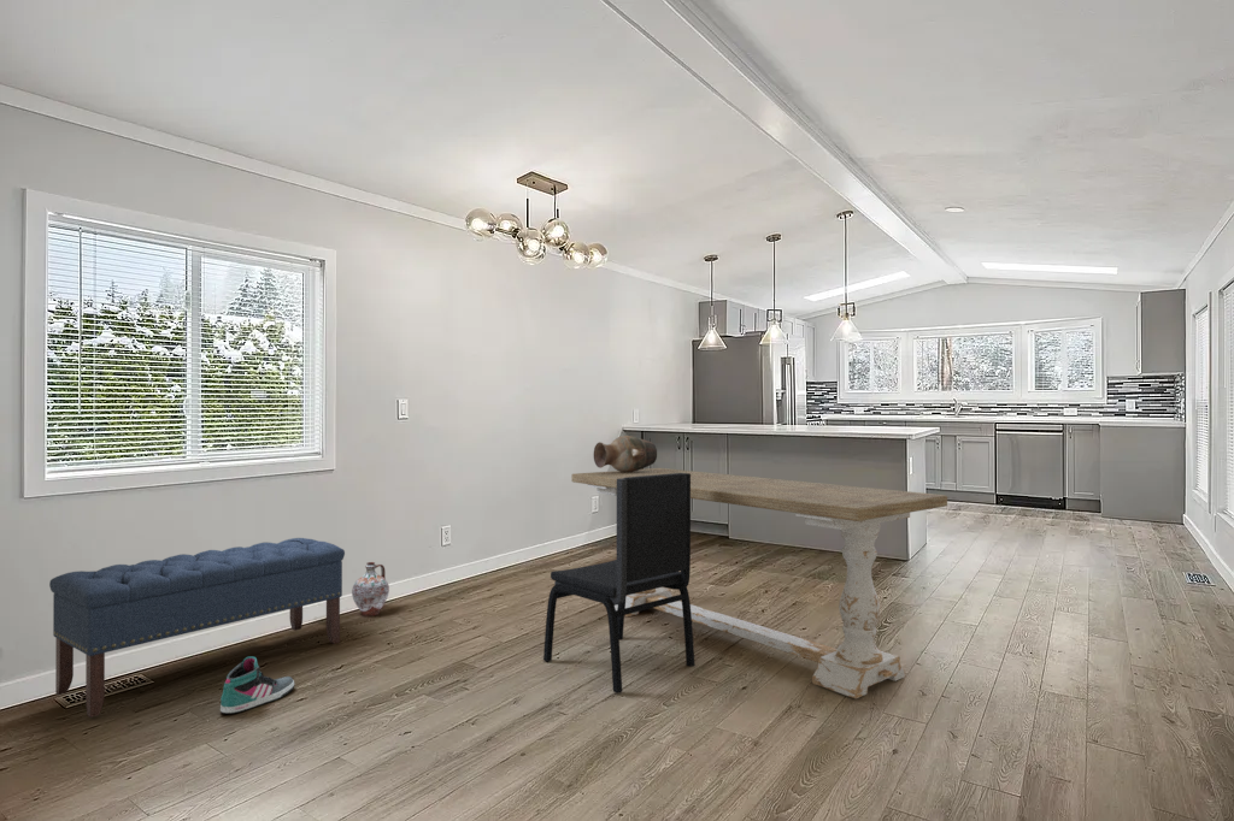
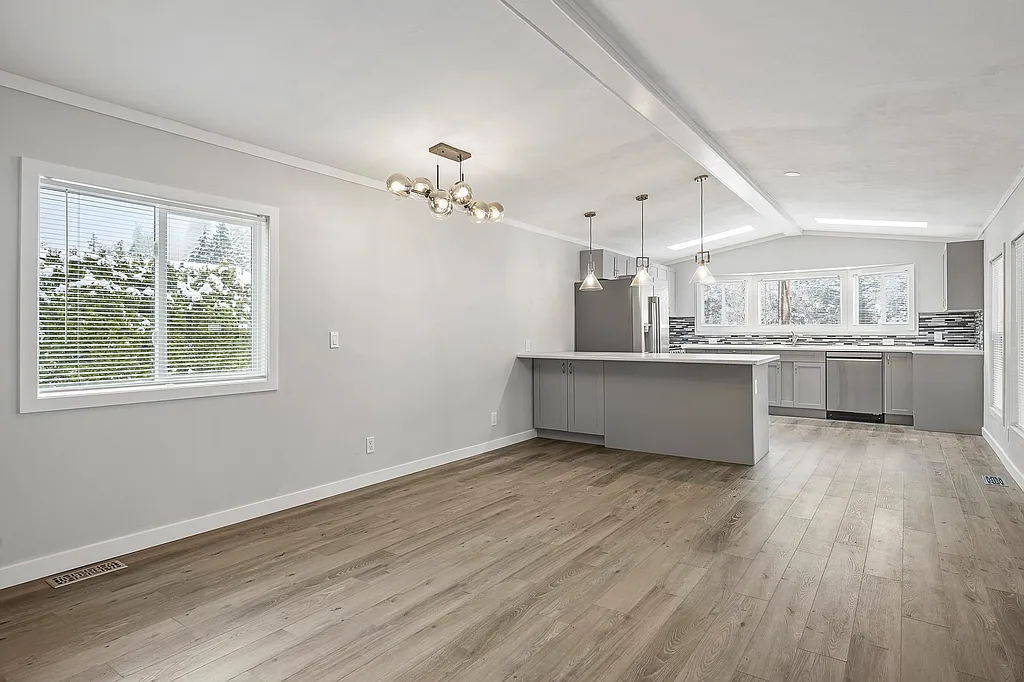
- dining chair (618, 567)
- dining table (715, 612)
- vase (625, 453)
- bench (211, 610)
- ceramic jug (370, 587)
- sneaker (258, 678)
